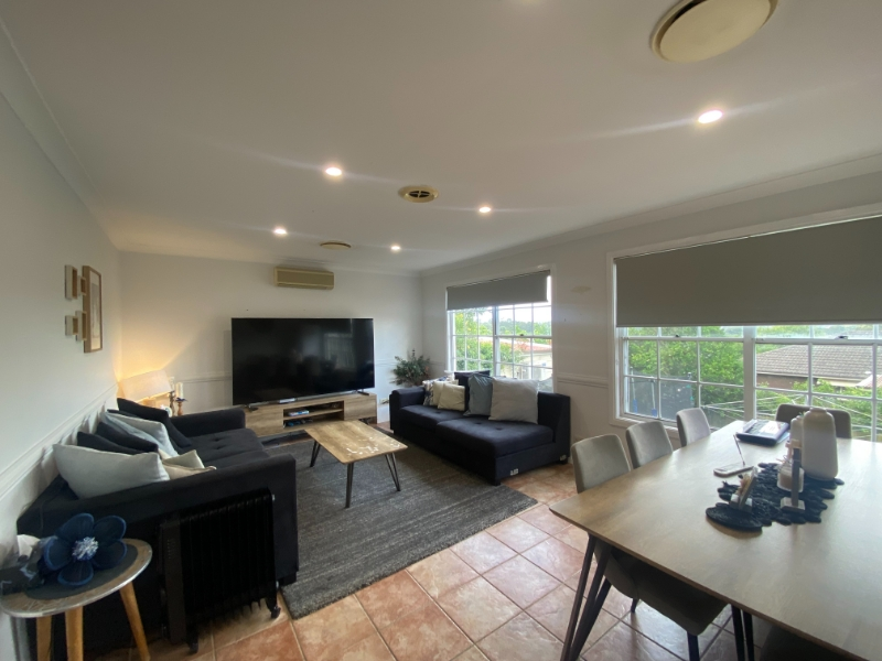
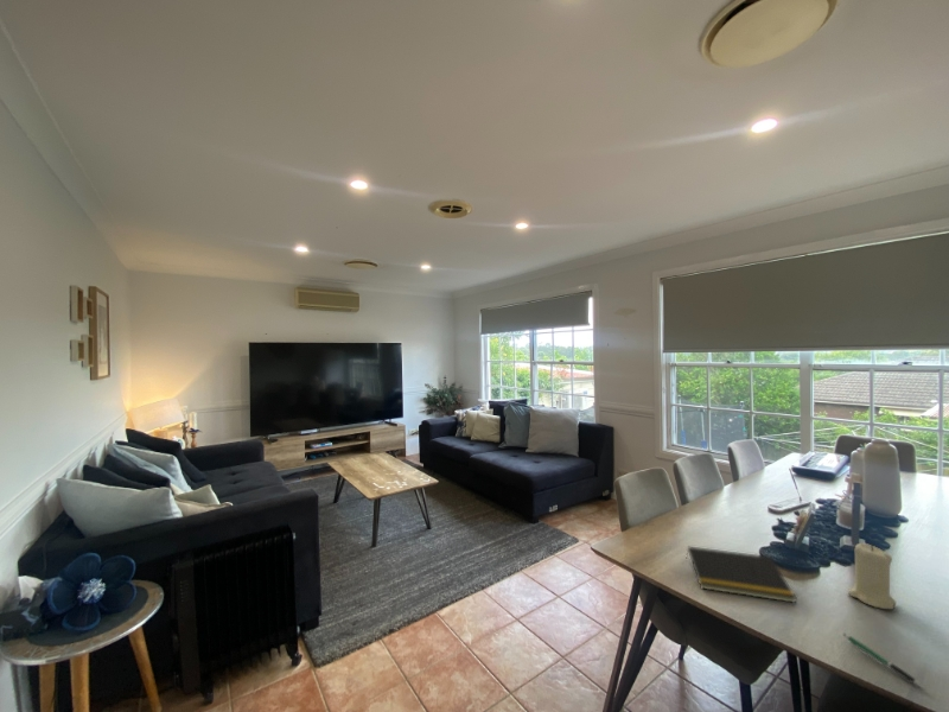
+ notepad (737, 571)
+ pen (880, 659)
+ candle (871, 572)
